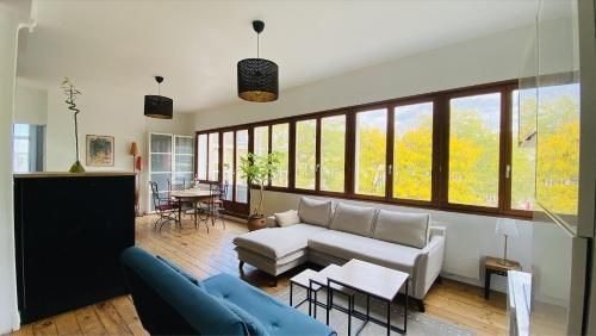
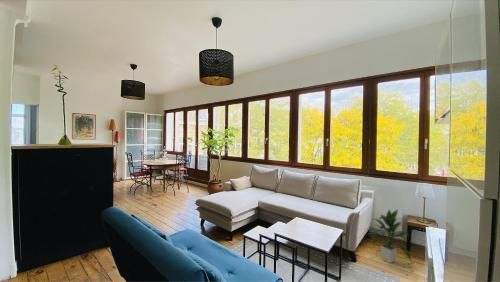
+ indoor plant (389, 235)
